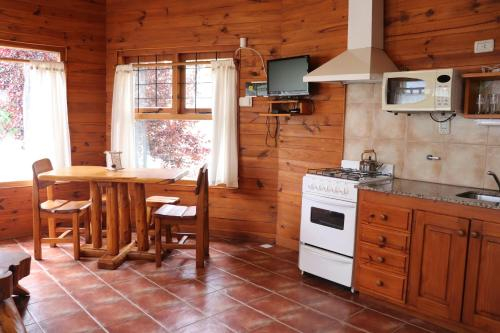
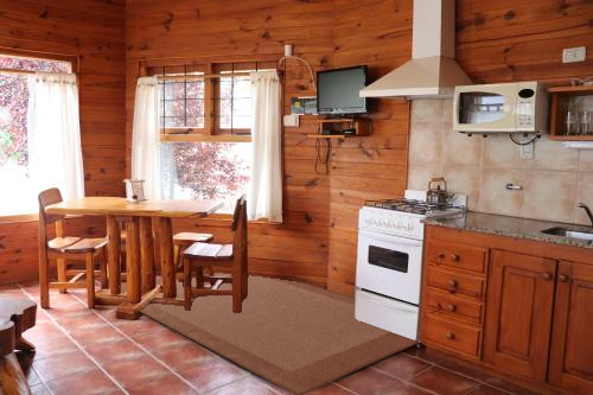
+ rug (260, 307)
